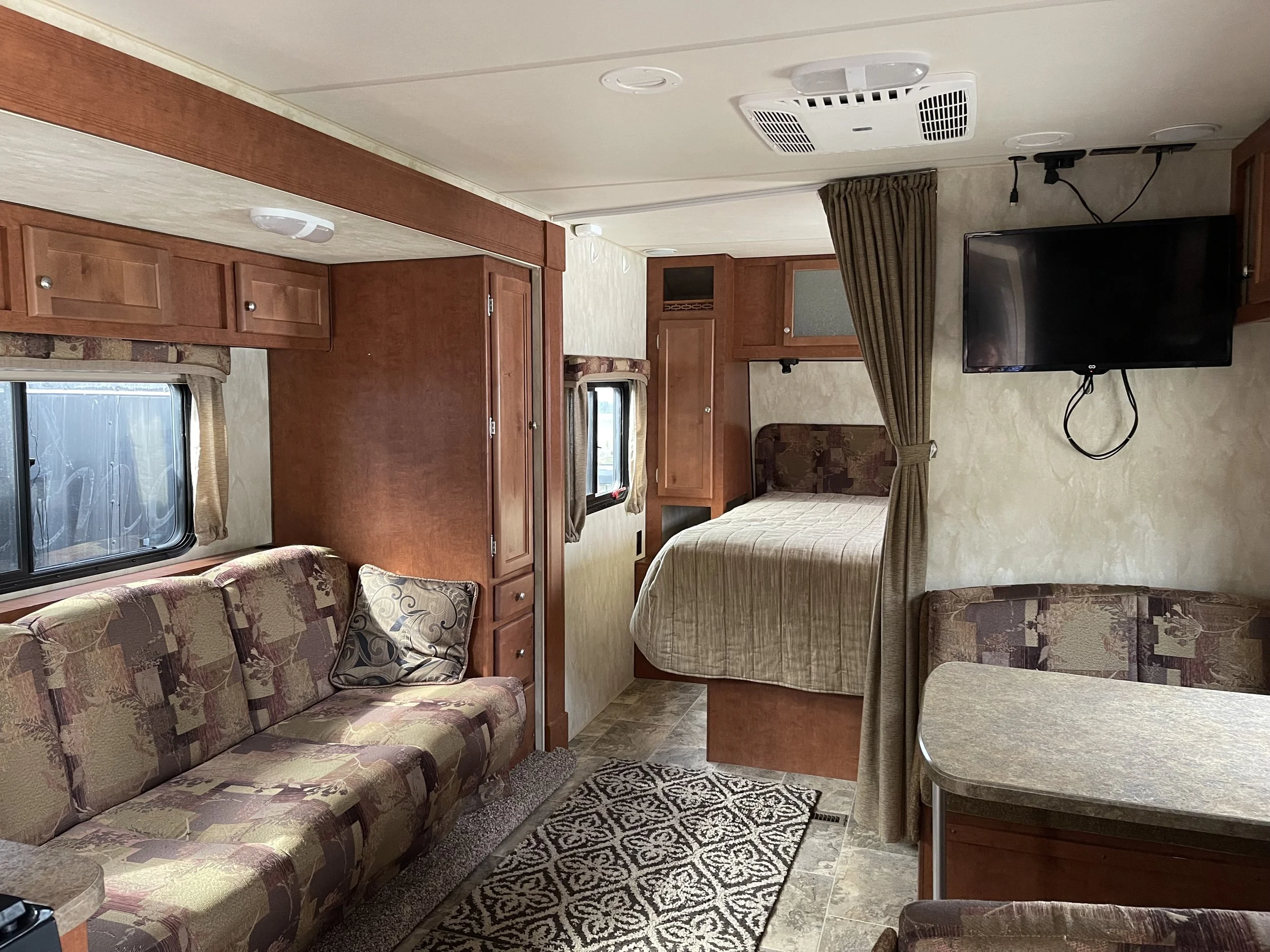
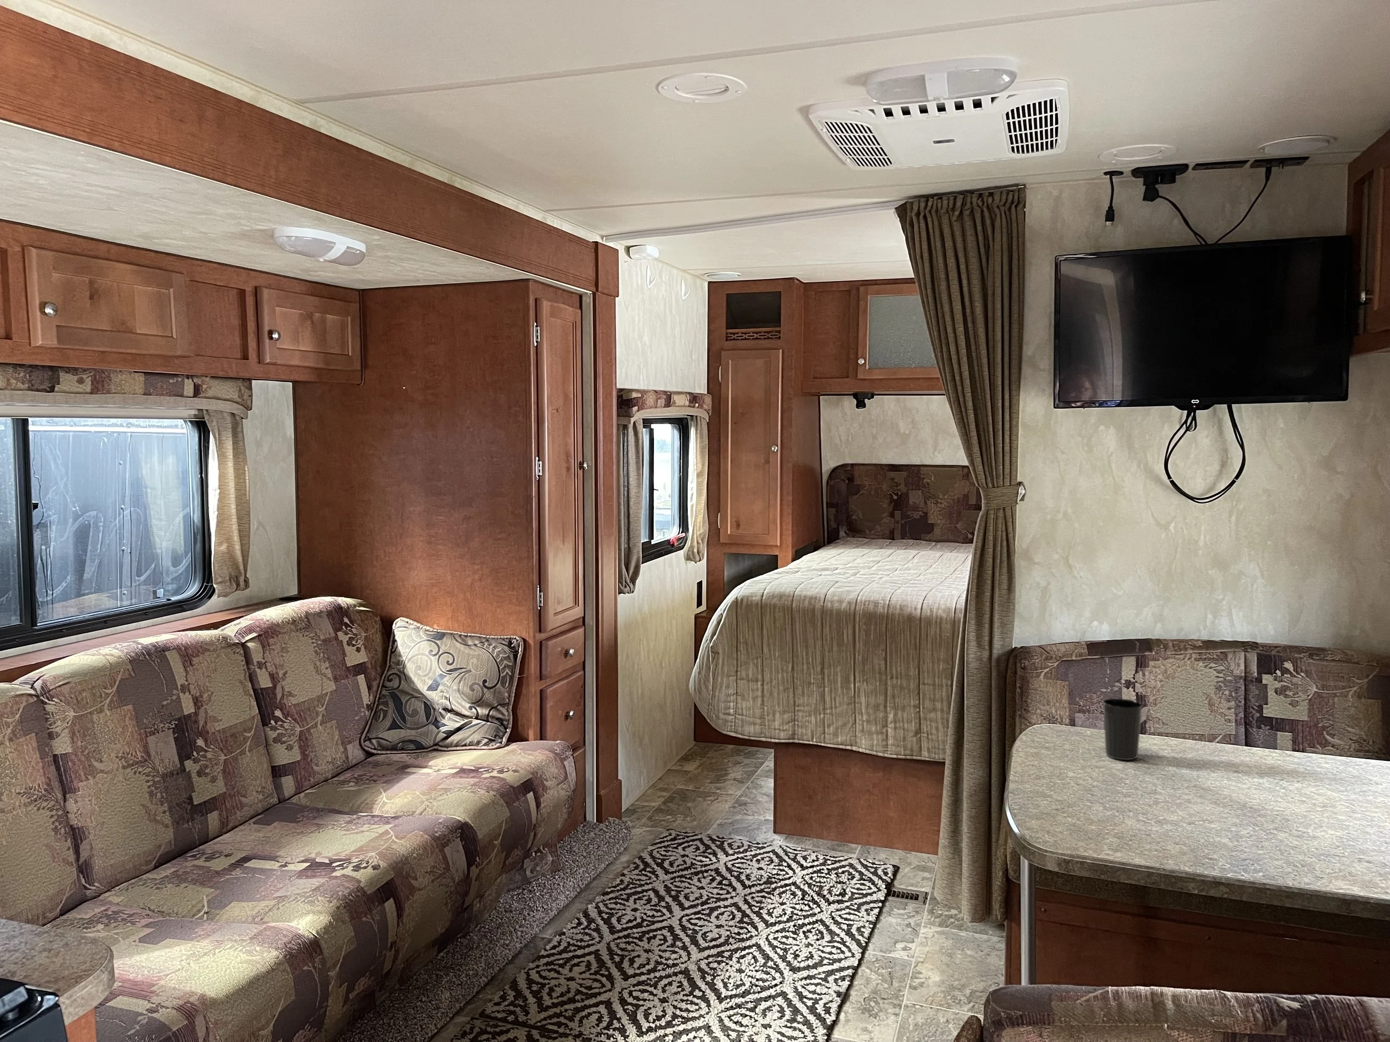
+ cup (1122, 729)
